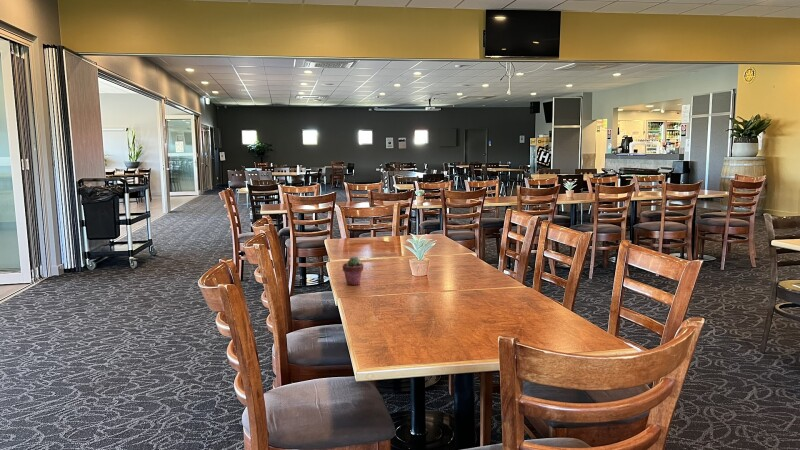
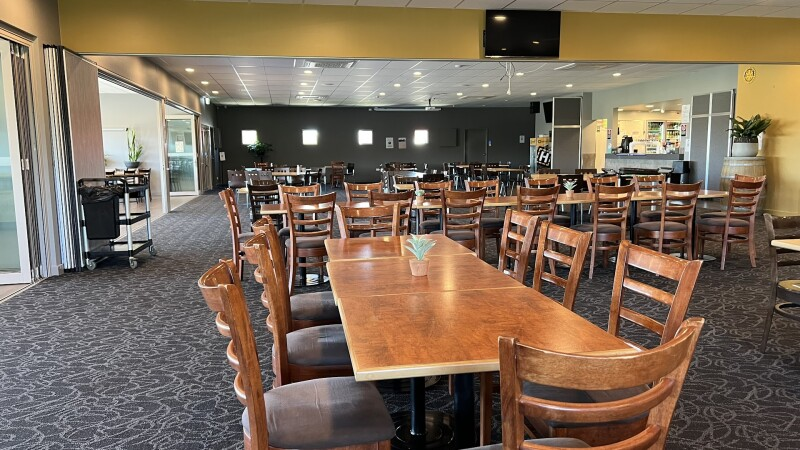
- potted succulent (353, 270)
